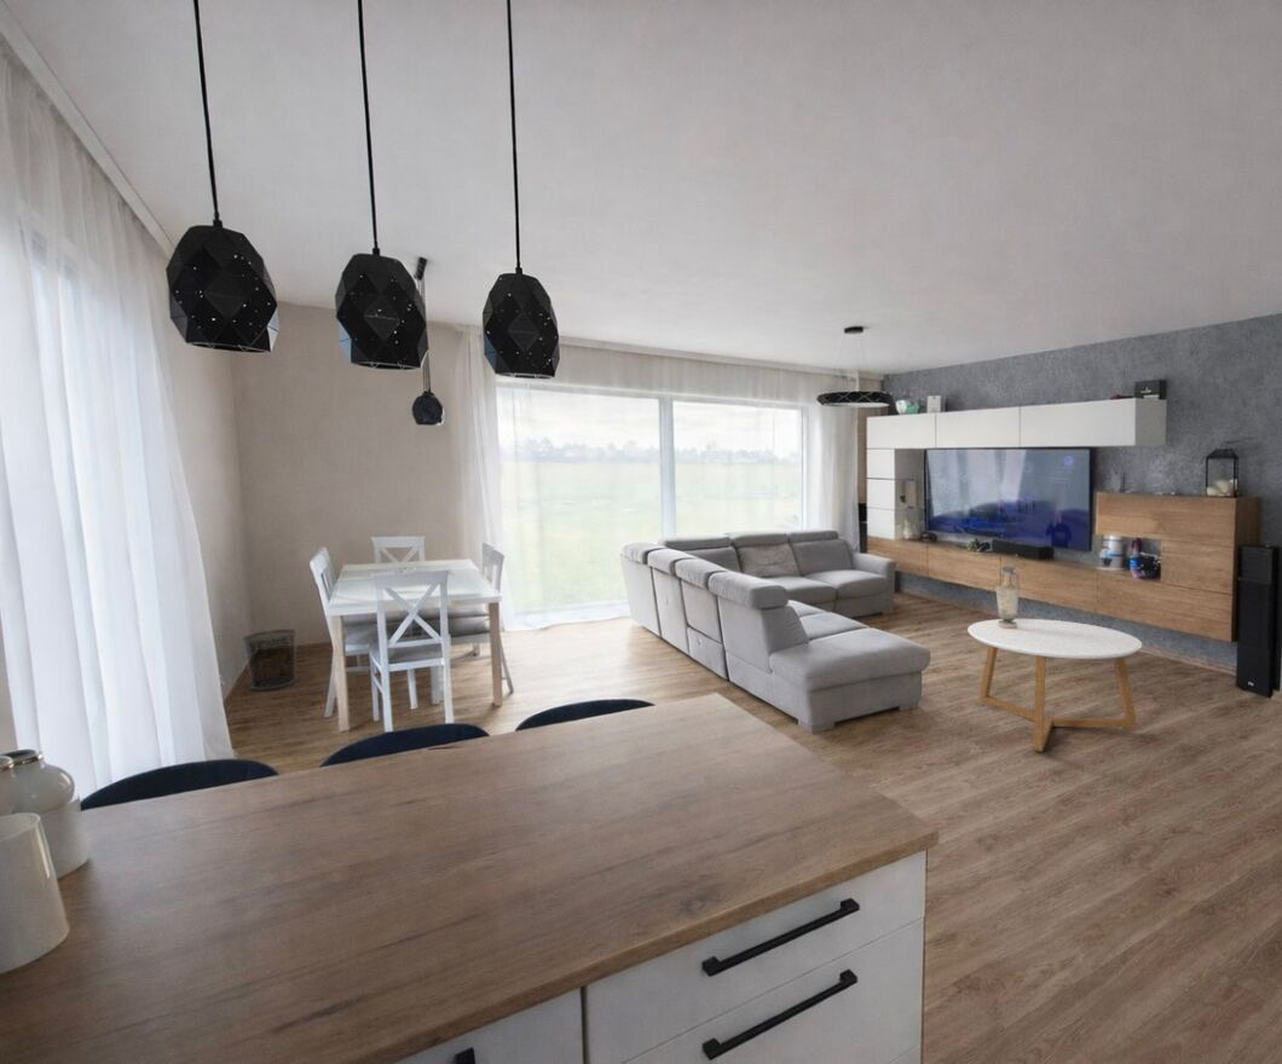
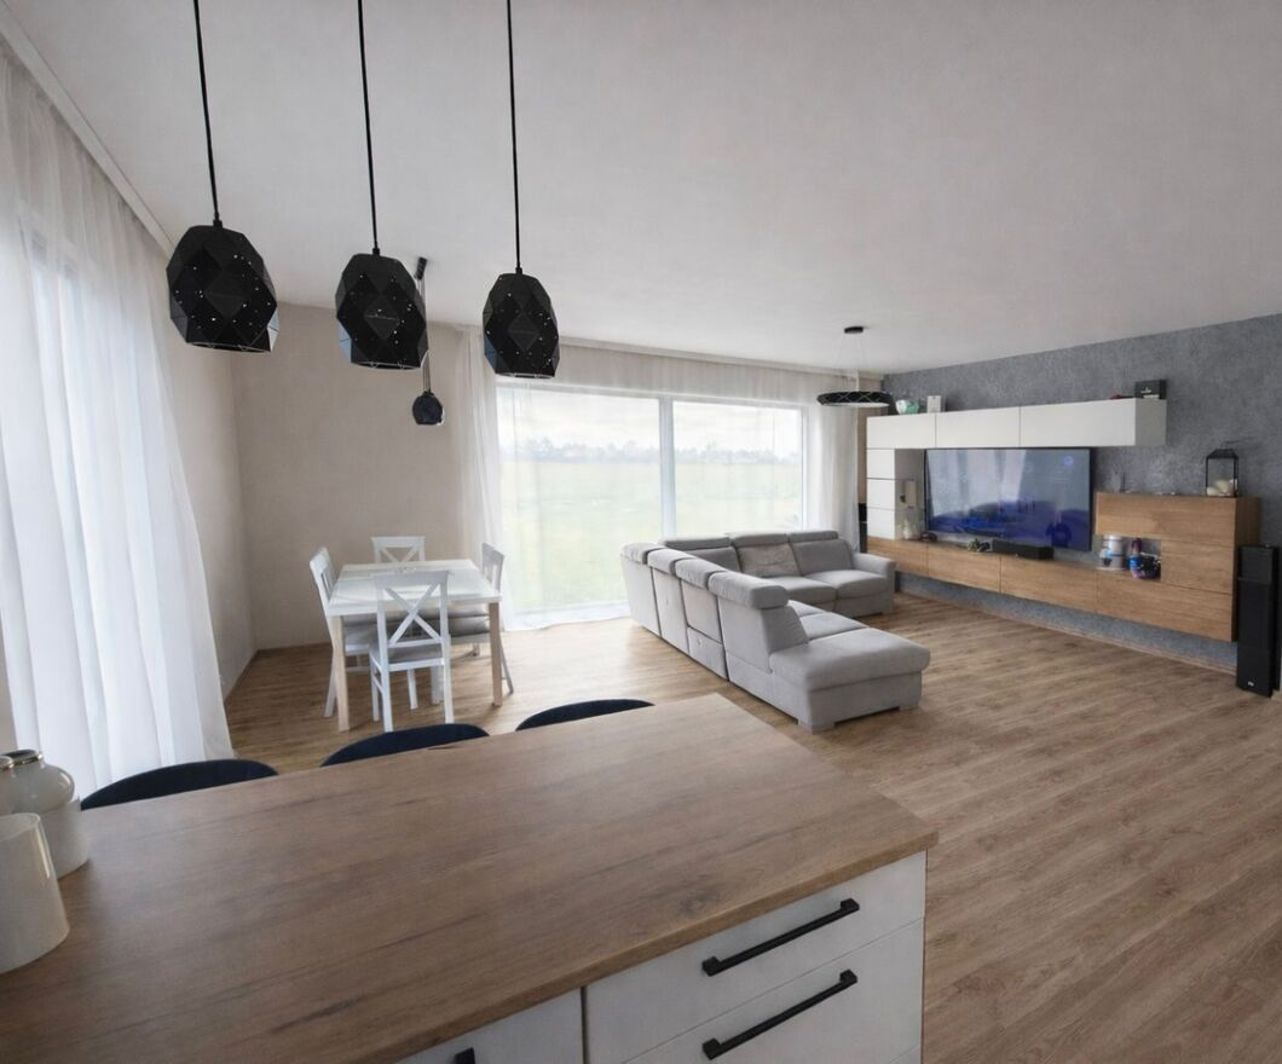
- waste bin (272, 659)
- coffee table (1044, 680)
- vase (1007, 596)
